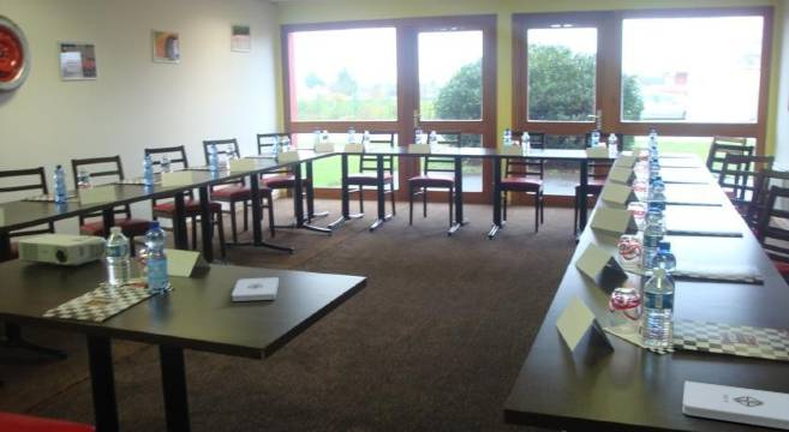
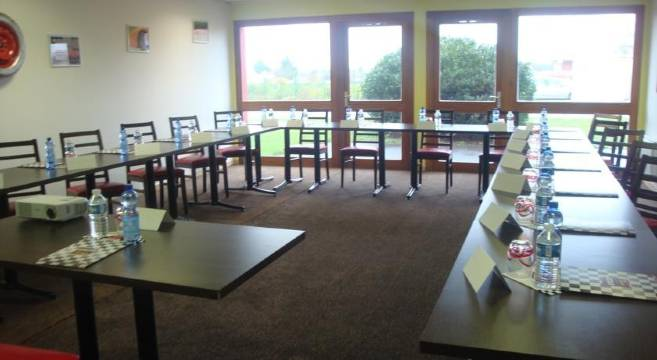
- notepad (256, 288)
- notepad (743, 404)
